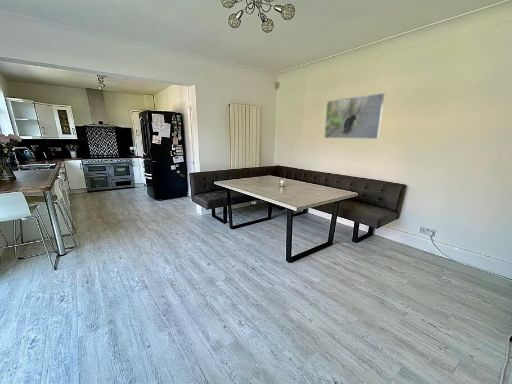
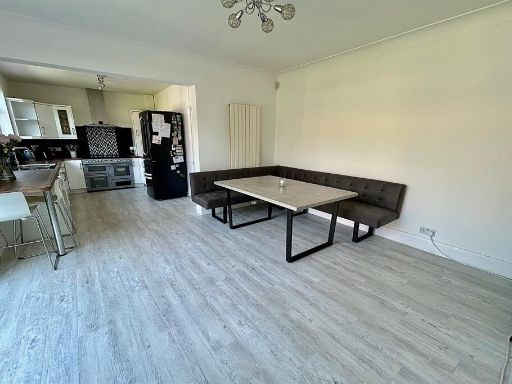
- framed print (350, 118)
